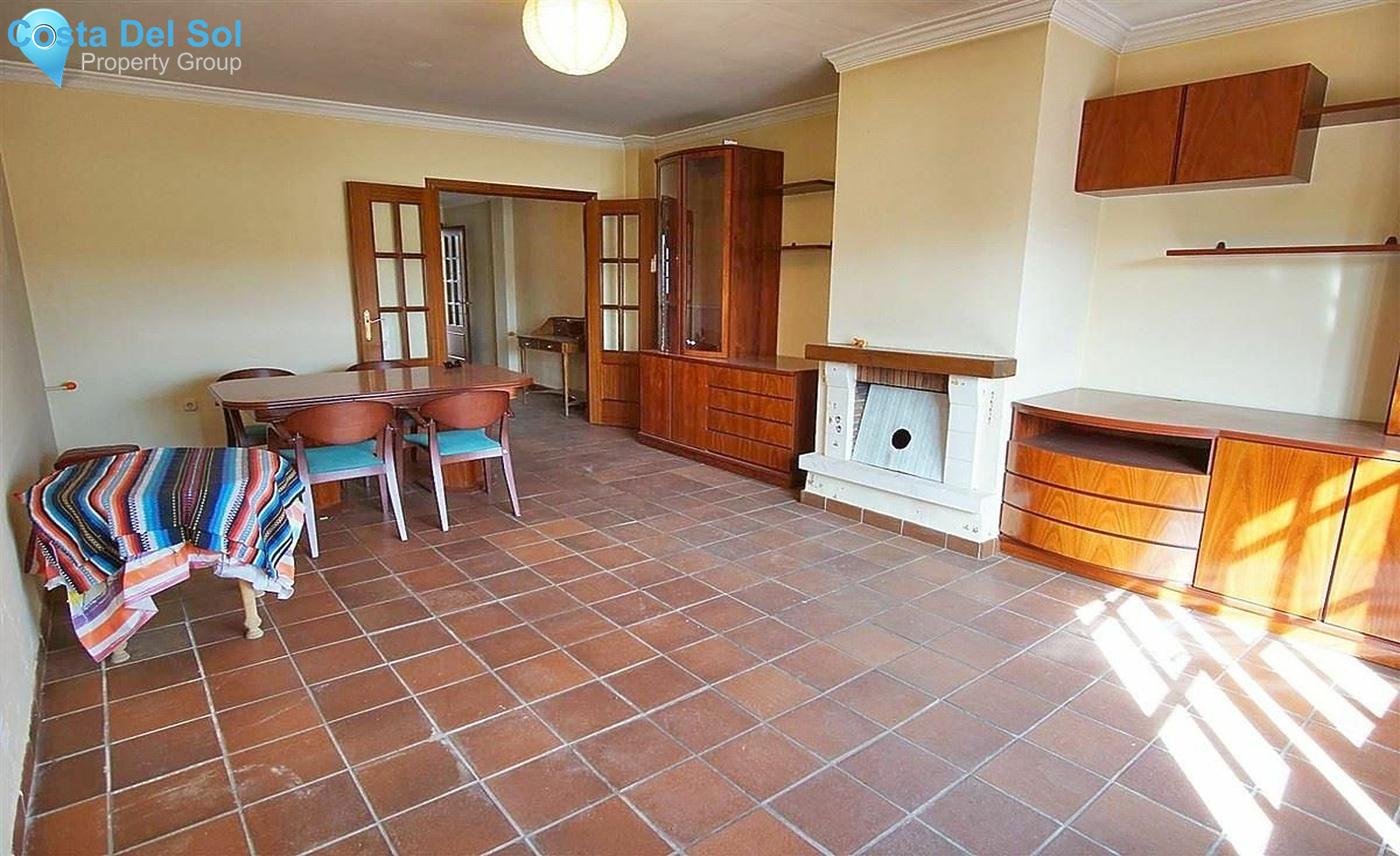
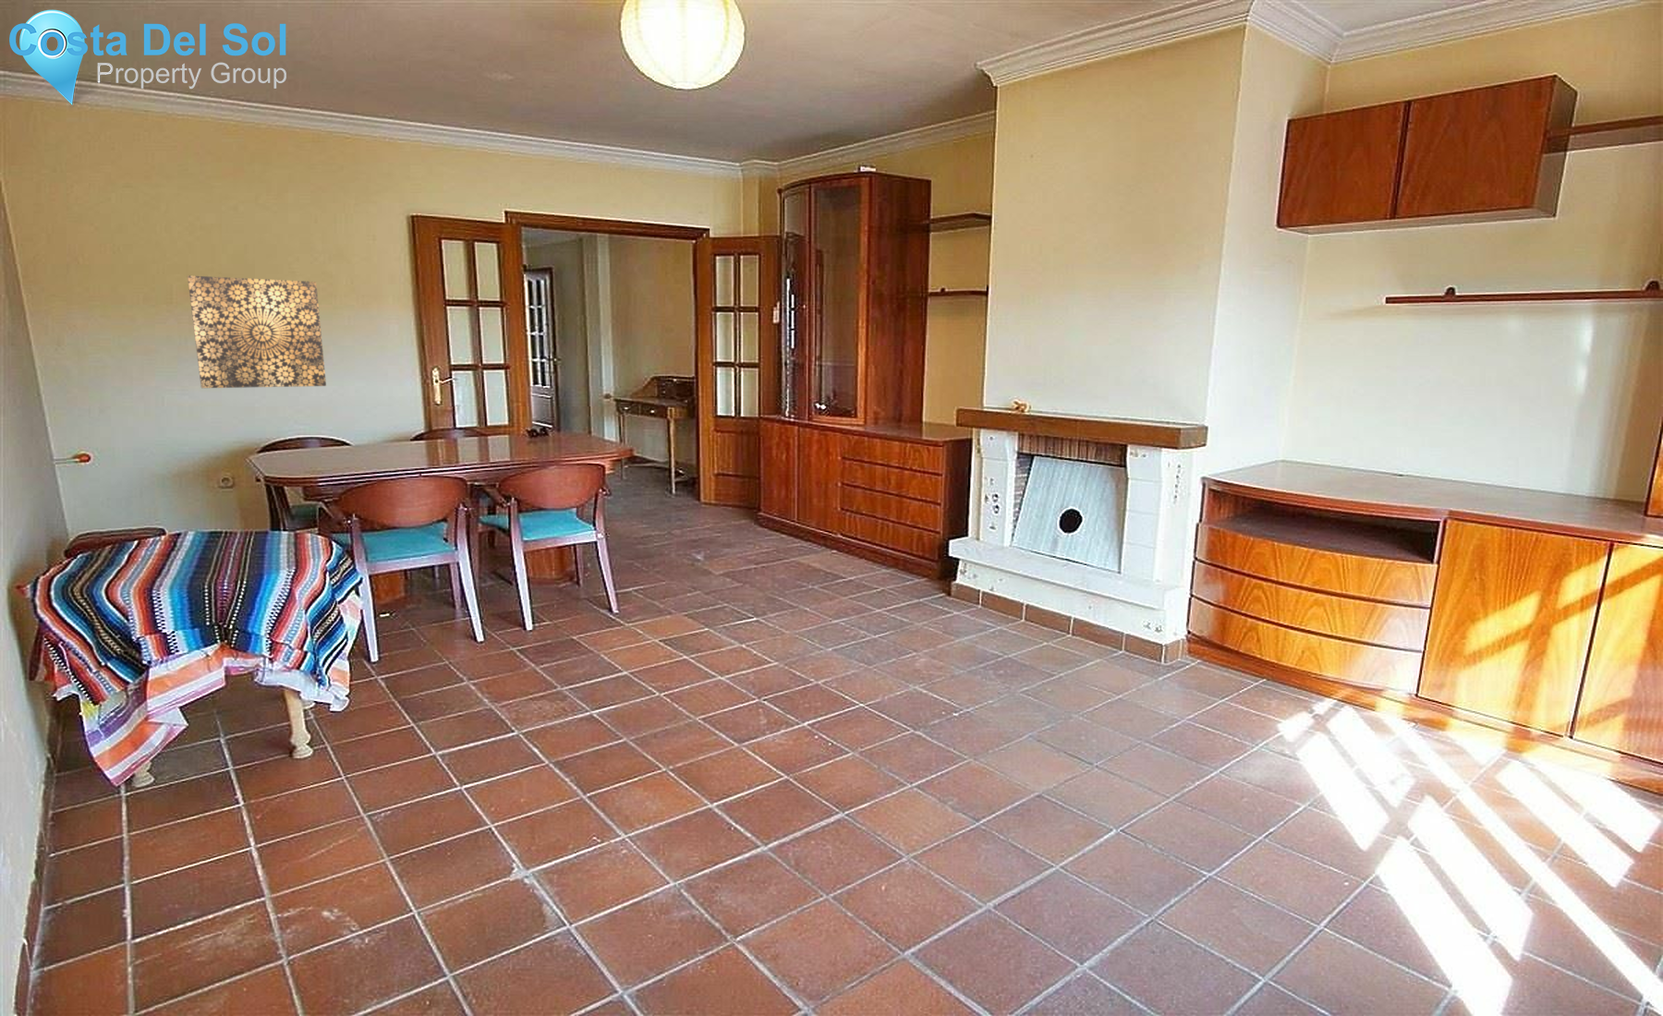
+ wall art (260, 334)
